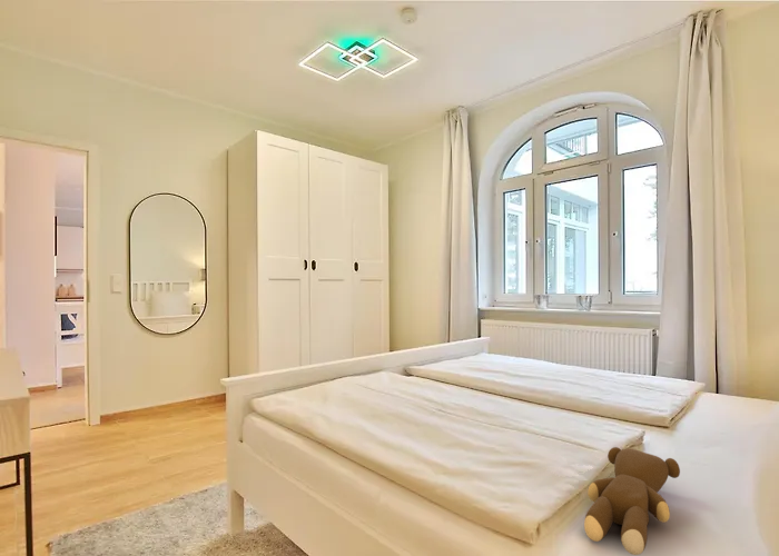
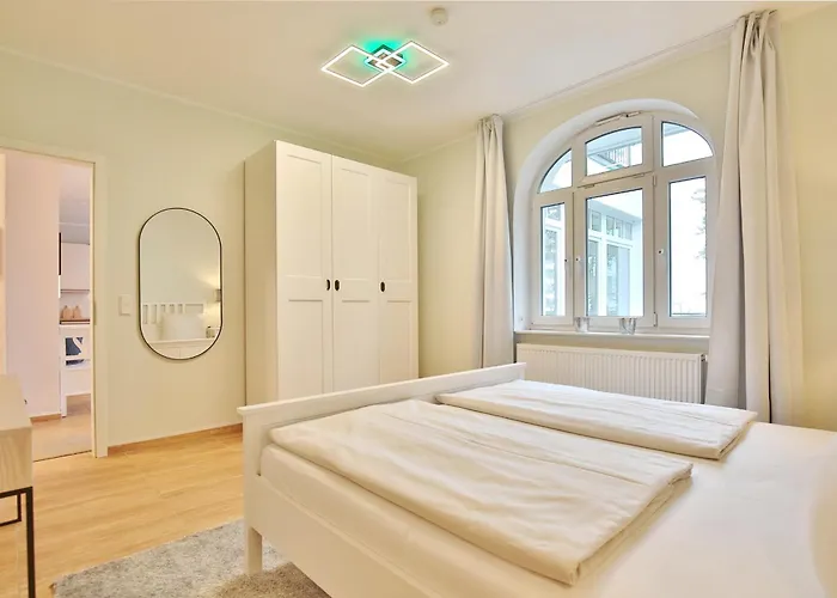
- teddy bear (631, 490)
